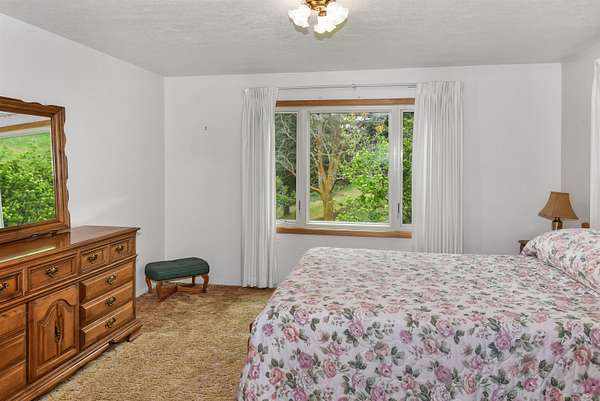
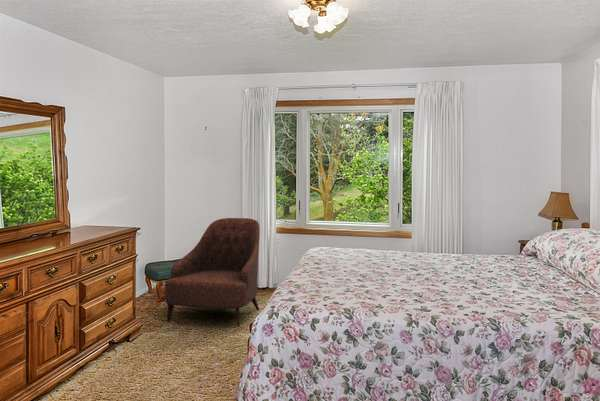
+ armchair (220, 266)
